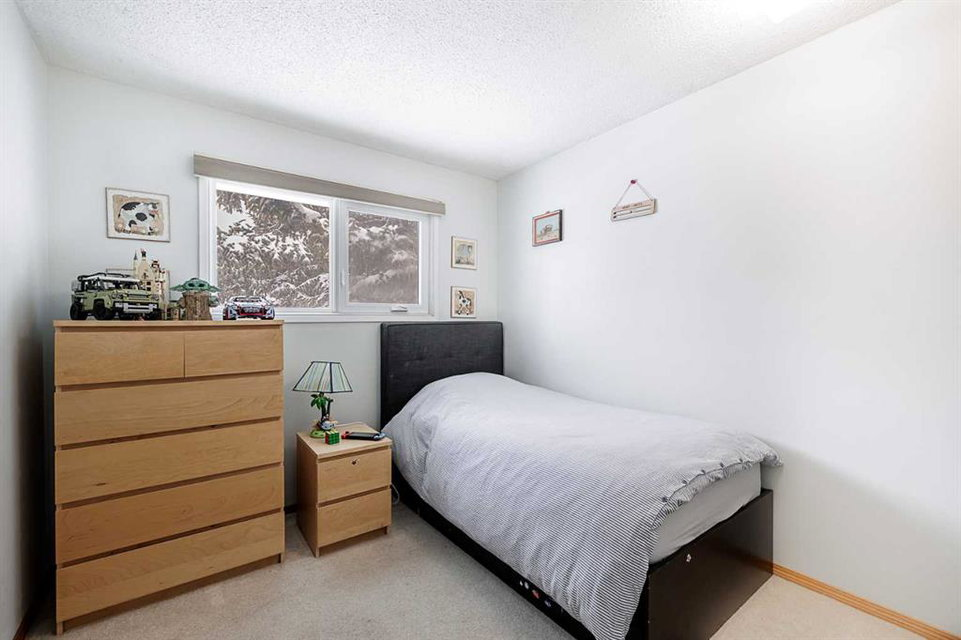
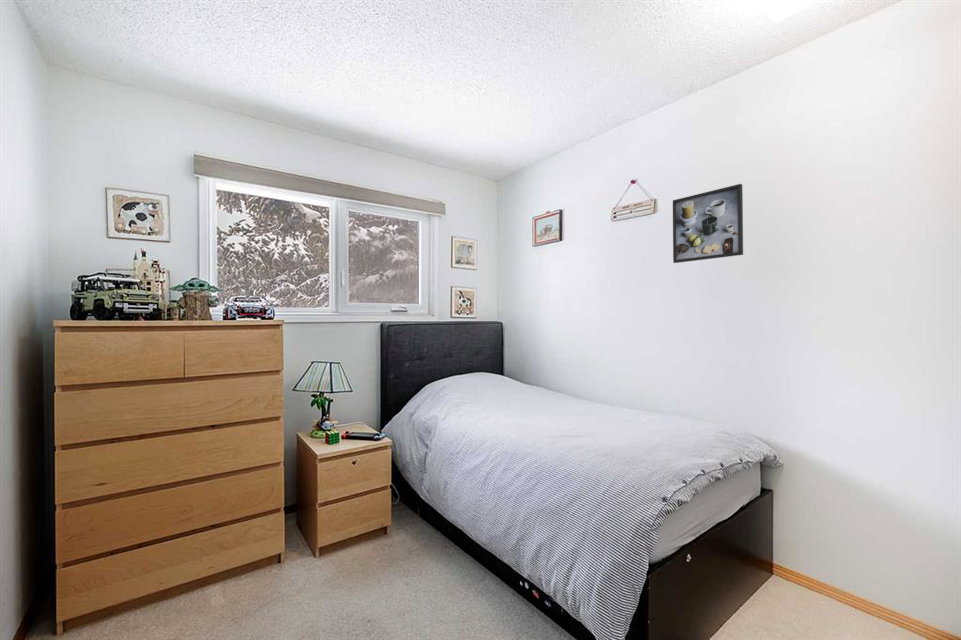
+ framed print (705, 225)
